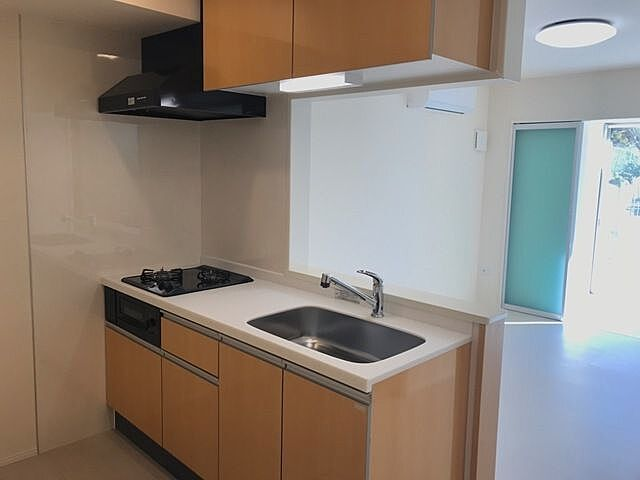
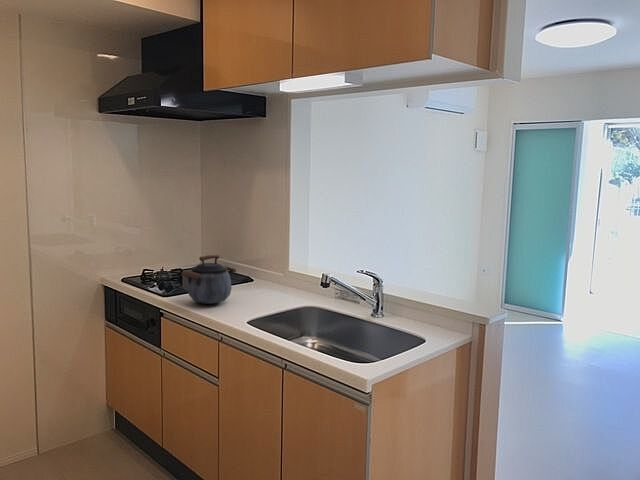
+ kettle (209, 279)
